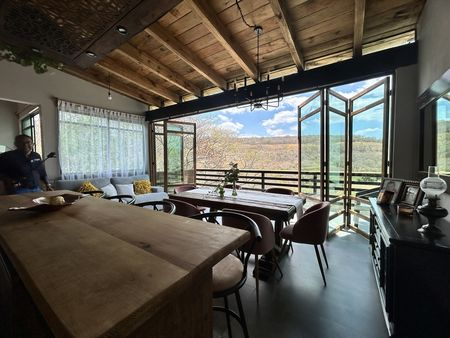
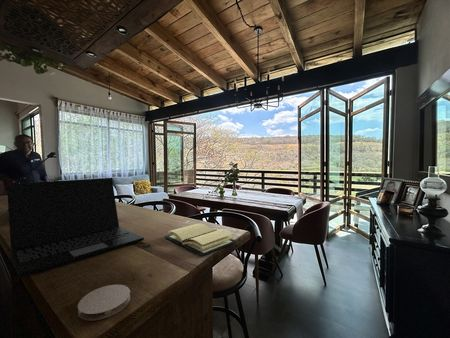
+ coaster (105, 300)
+ laptop (78, 213)
+ book (200, 235)
